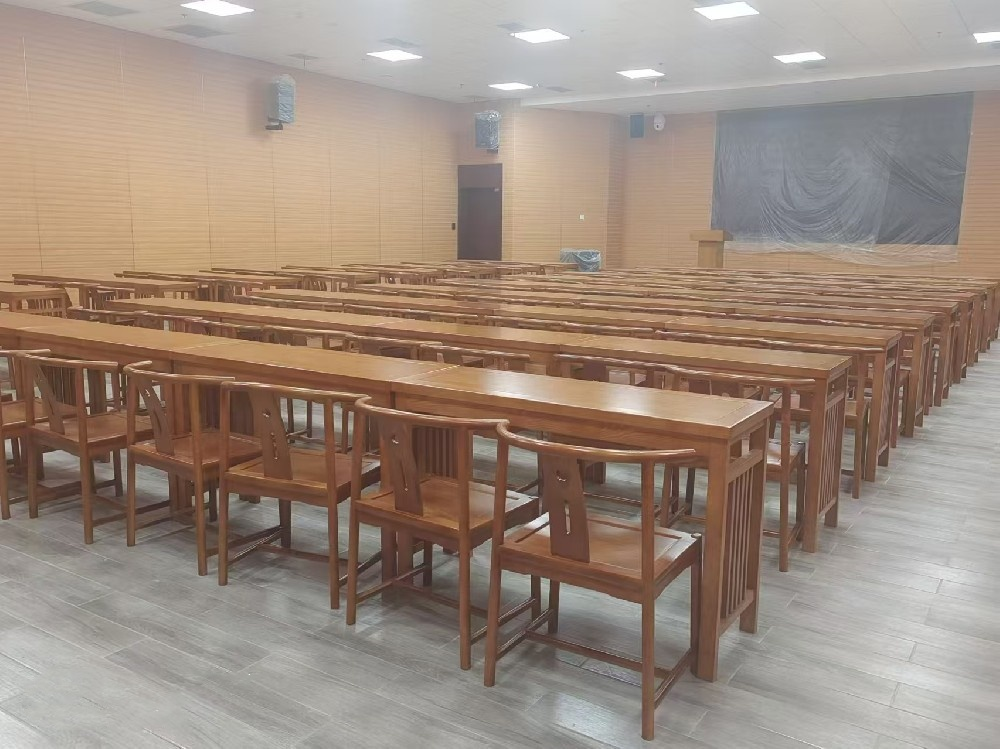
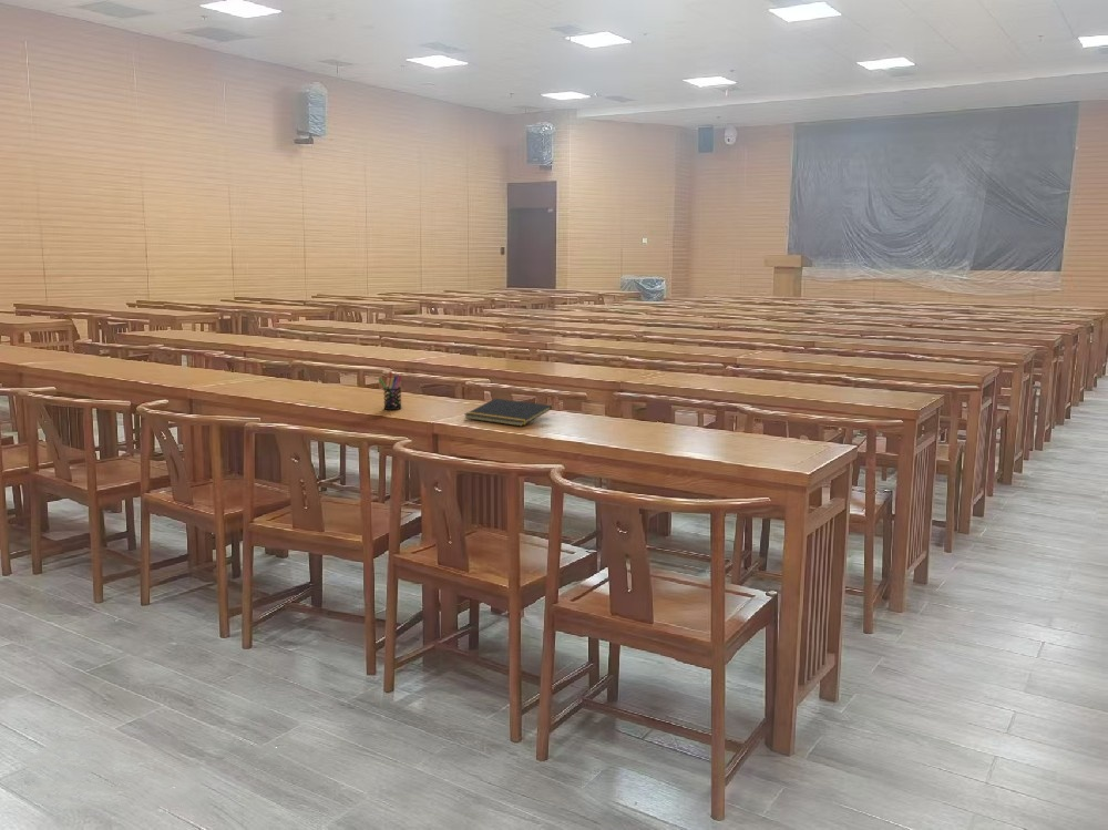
+ notepad (507, 411)
+ pen holder (390, 390)
